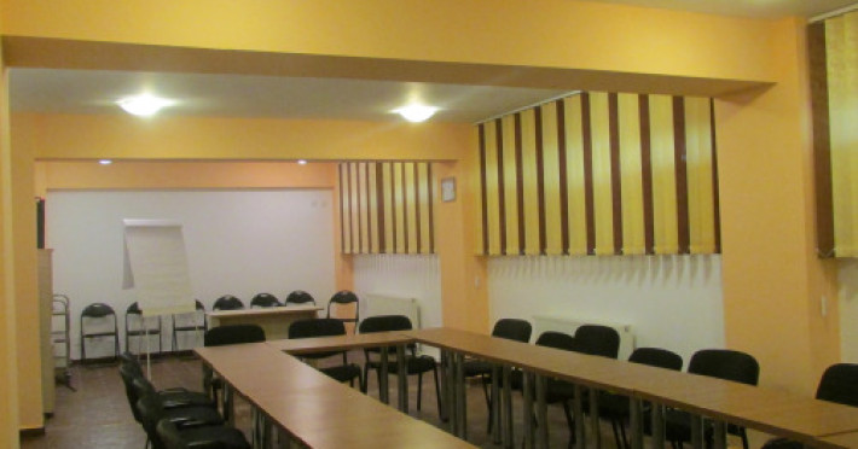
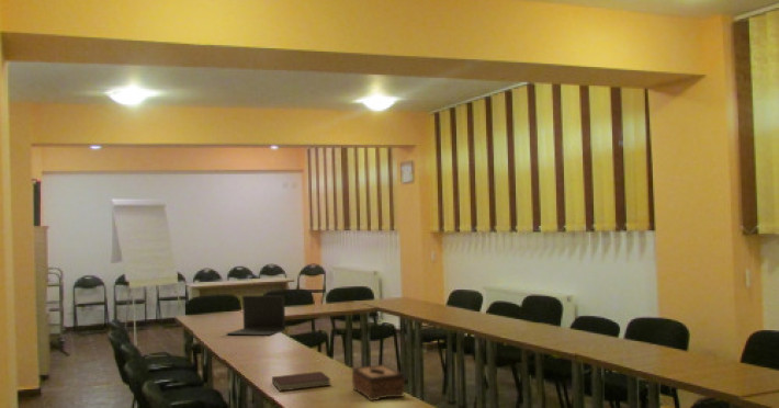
+ tissue box (377, 381)
+ notebook (301, 381)
+ laptop (255, 315)
